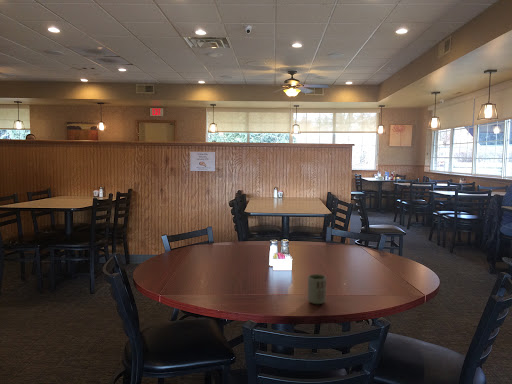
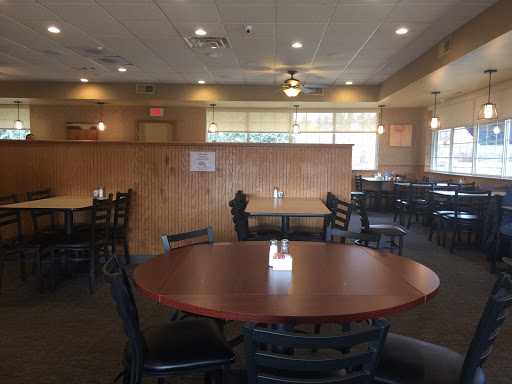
- cup (316, 289)
